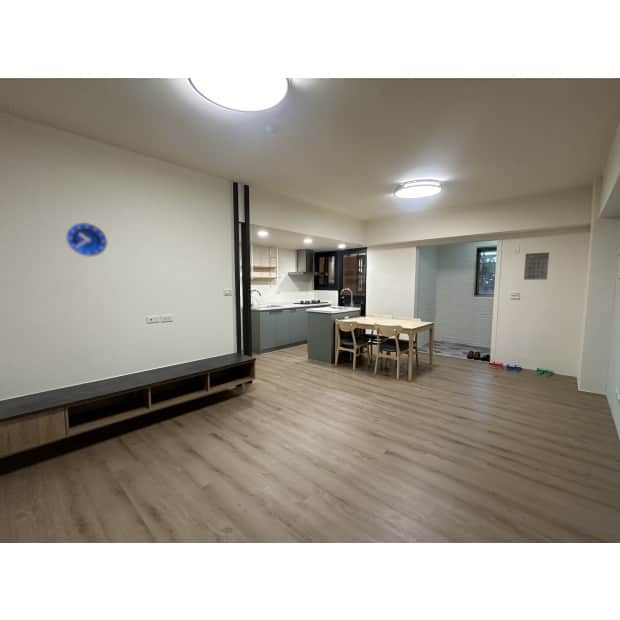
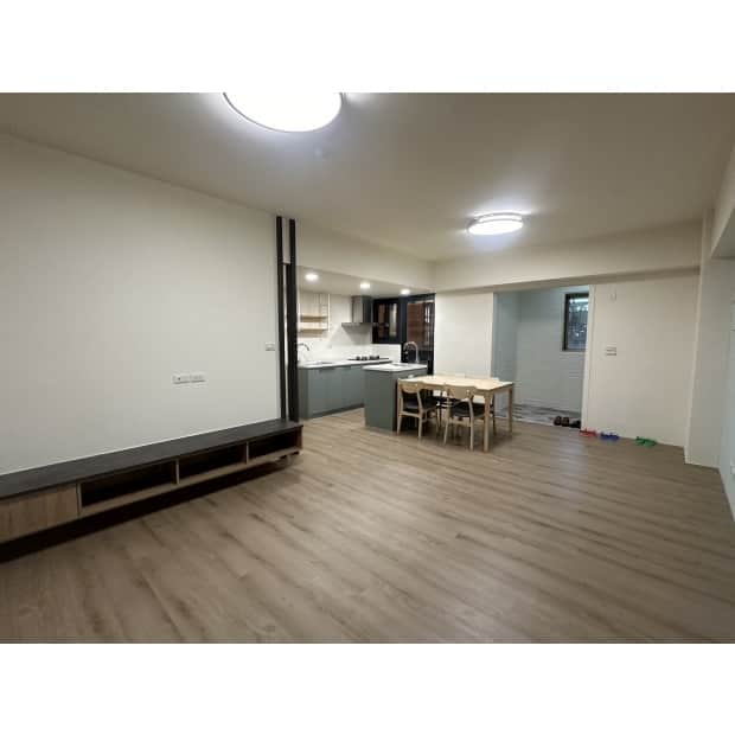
- calendar (536, 263)
- wall clock (87, 239)
